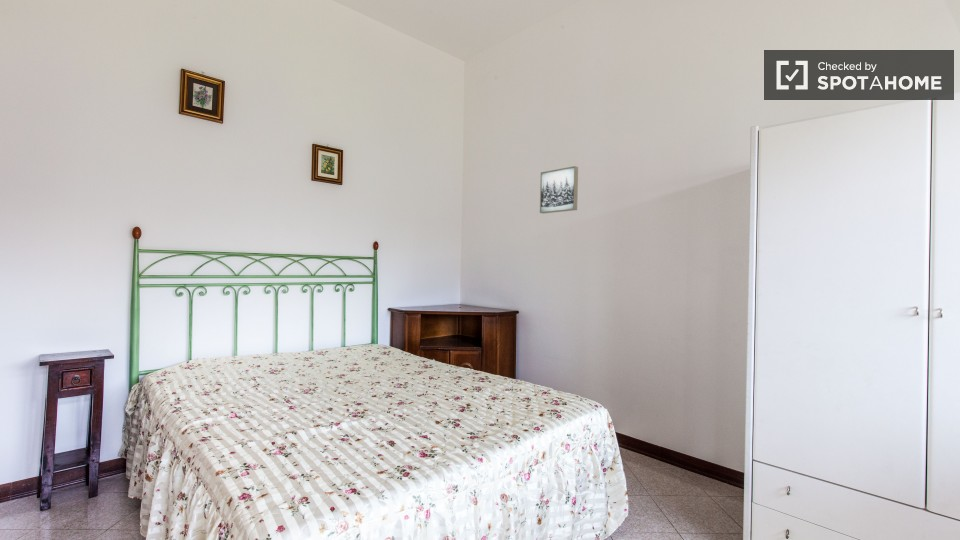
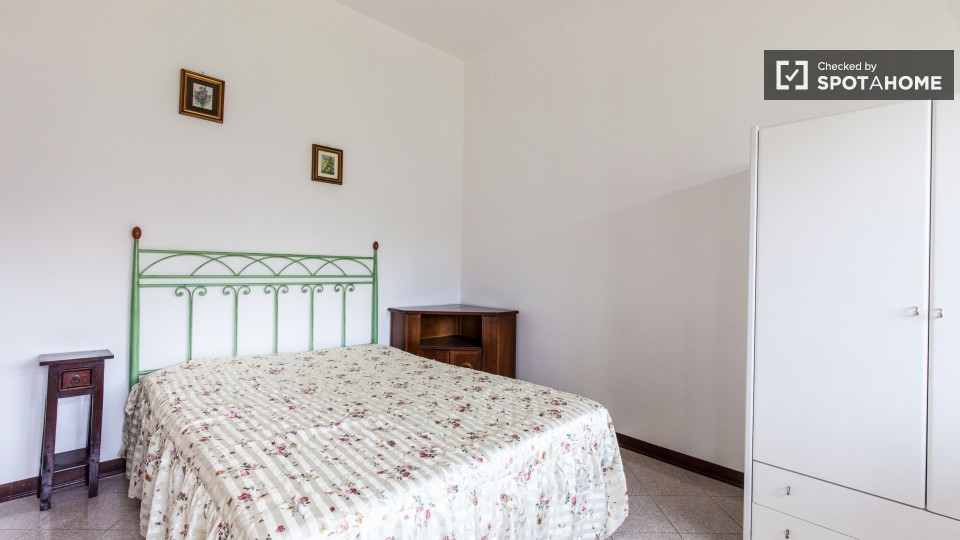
- wall art (558, 190)
